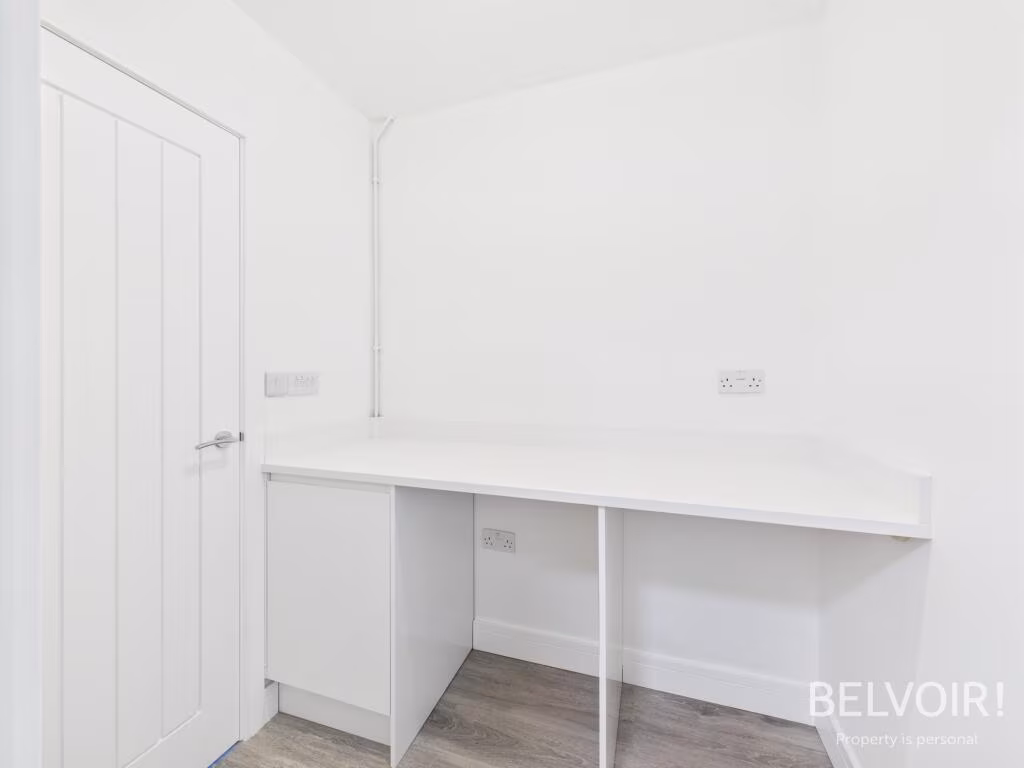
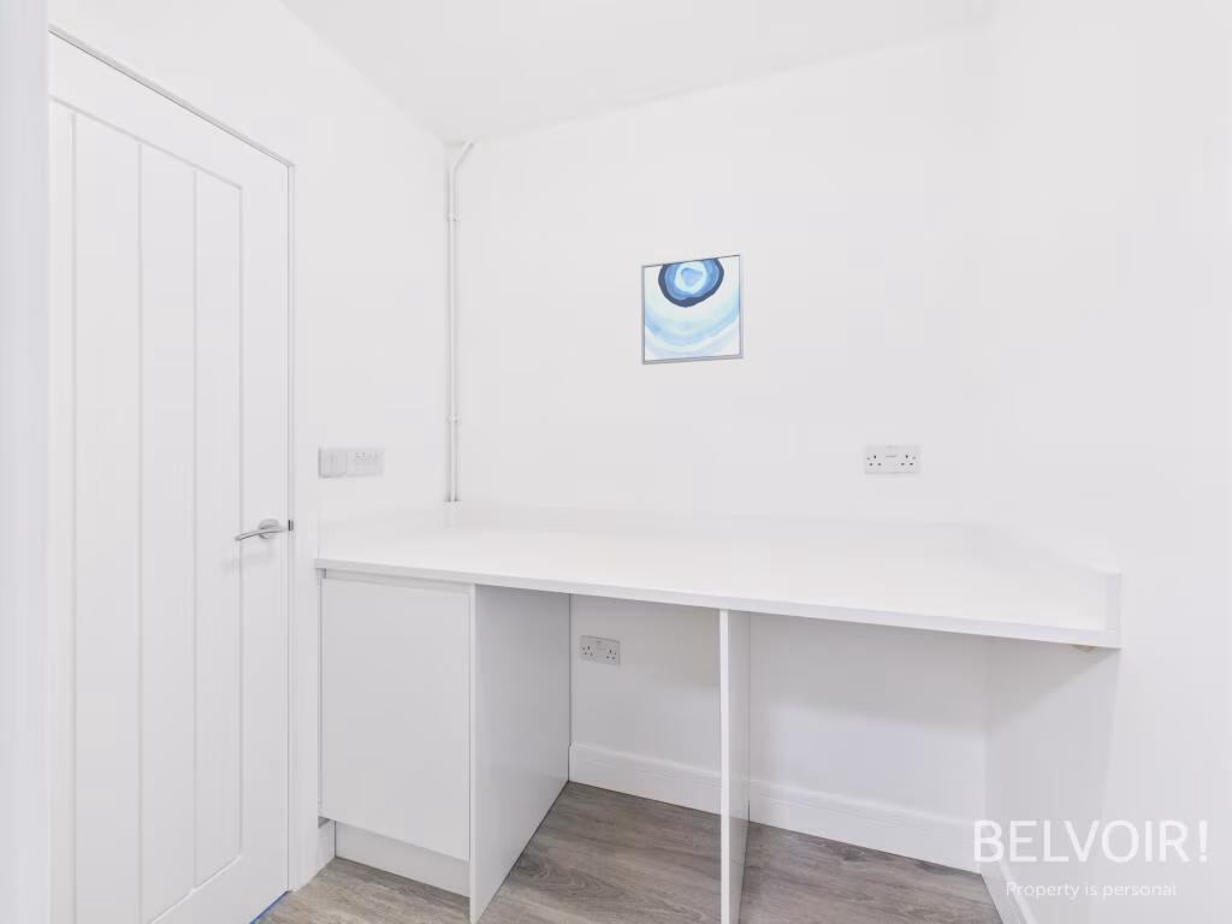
+ wall art (691, 310)
